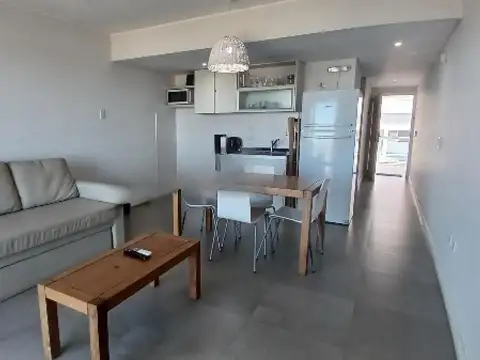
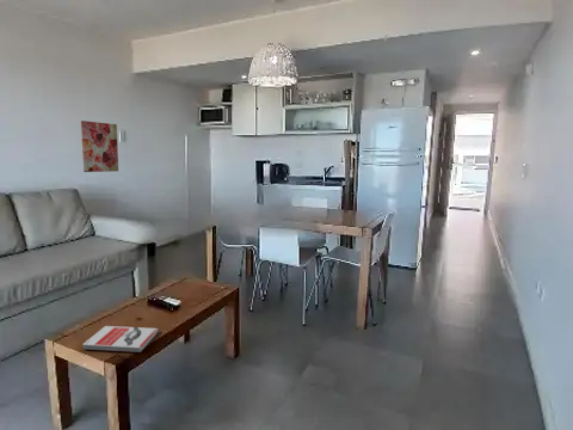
+ wall art (100, 147)
+ book (122, 338)
